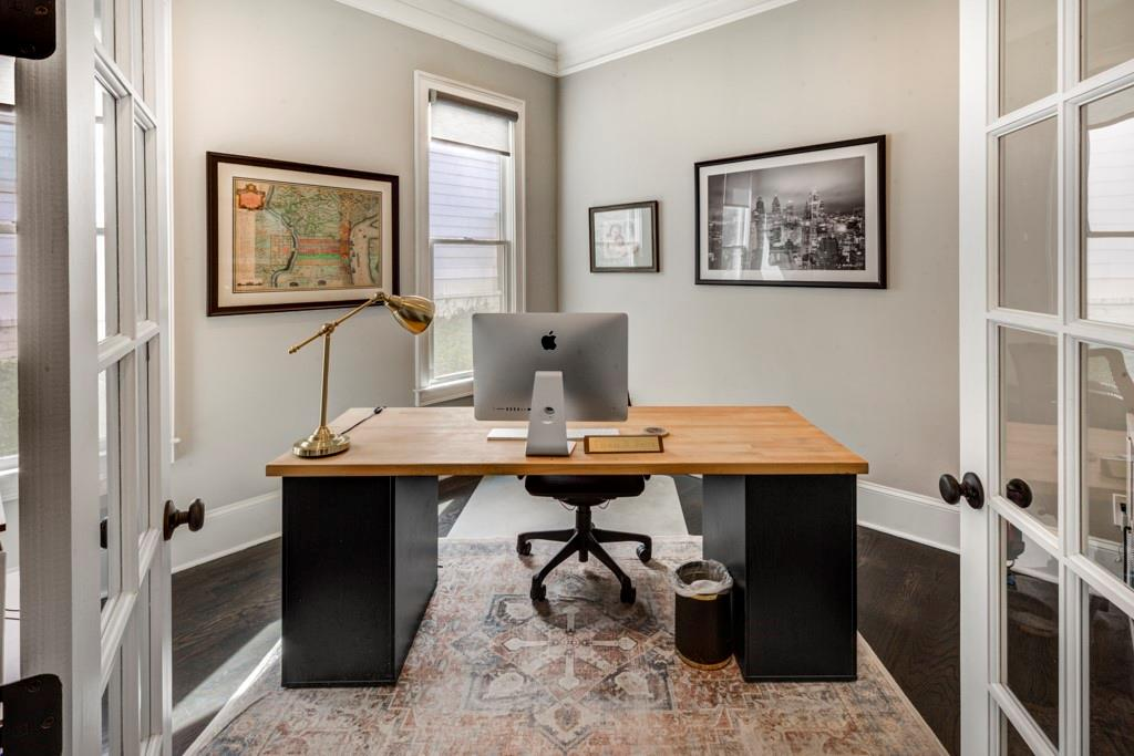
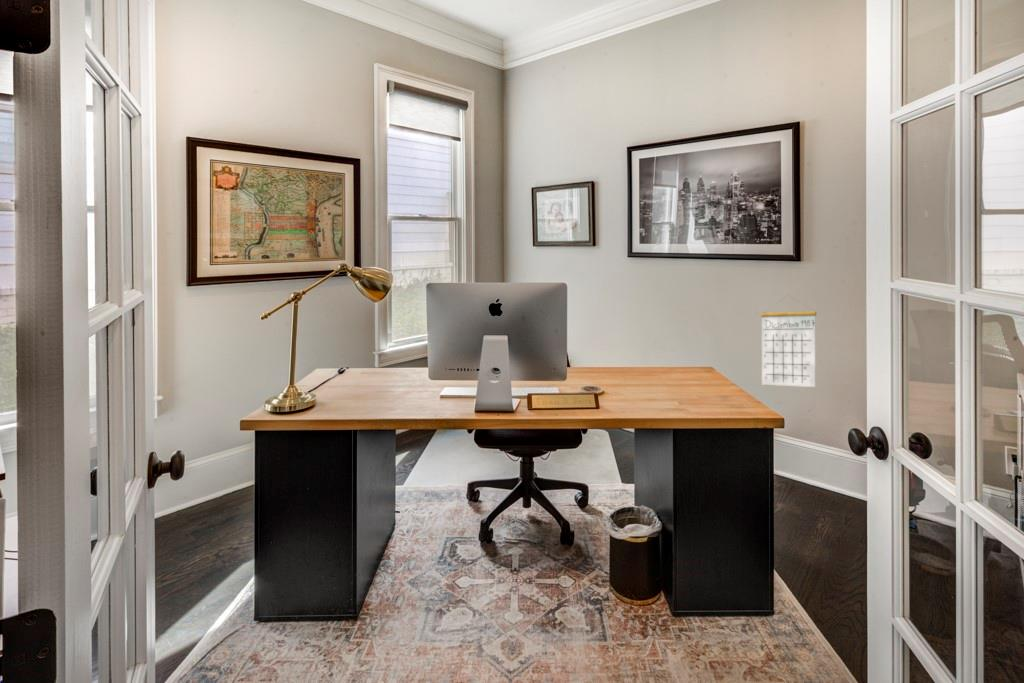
+ calendar (787, 340)
